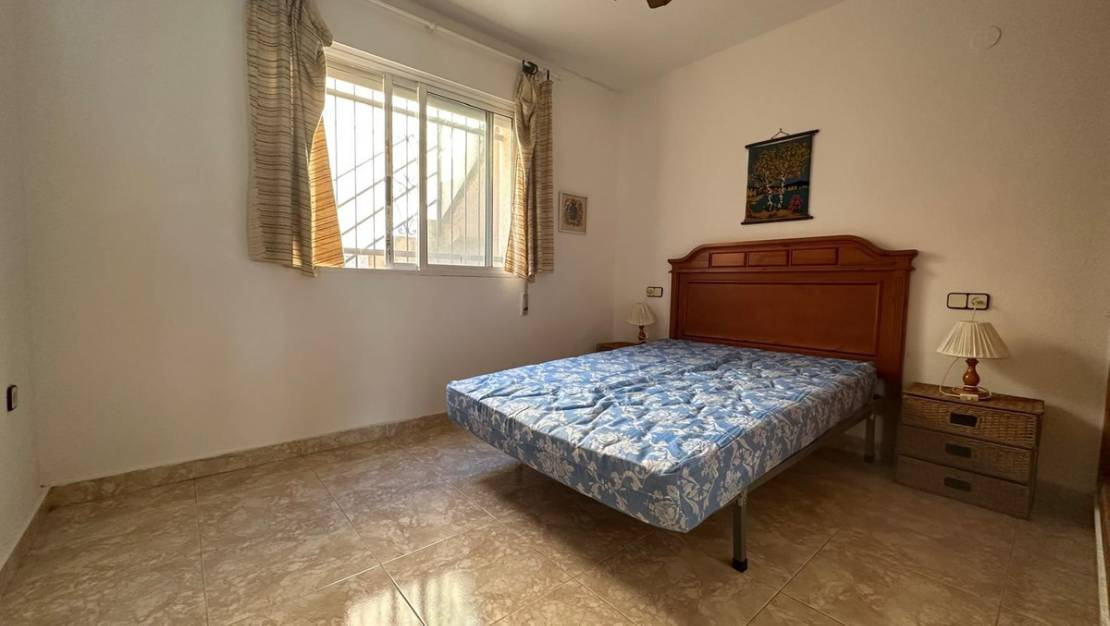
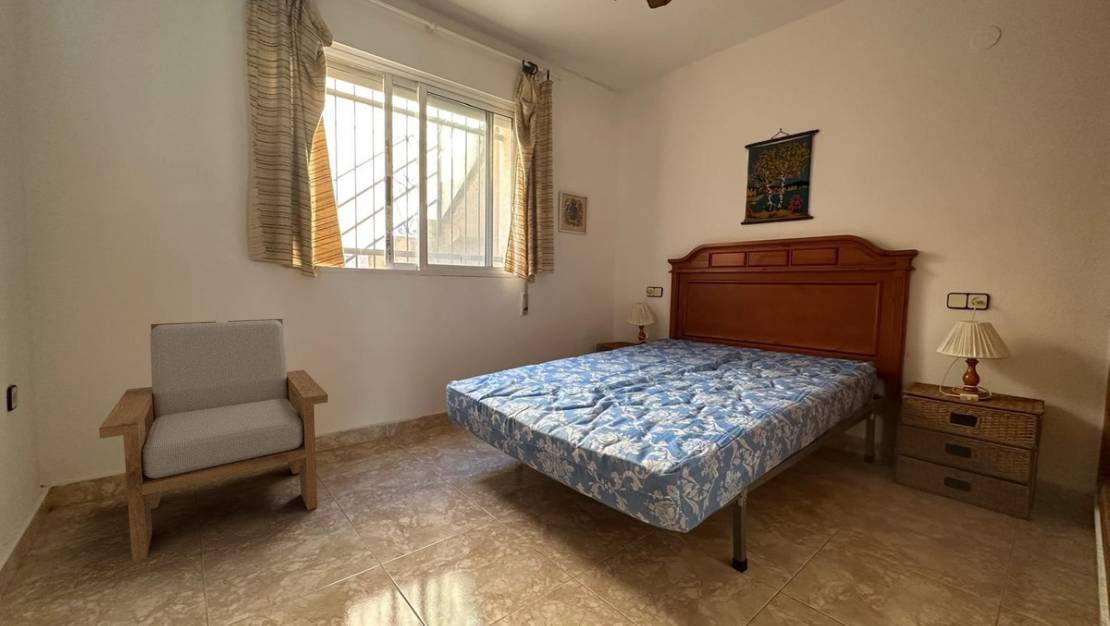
+ armchair (227, 414)
